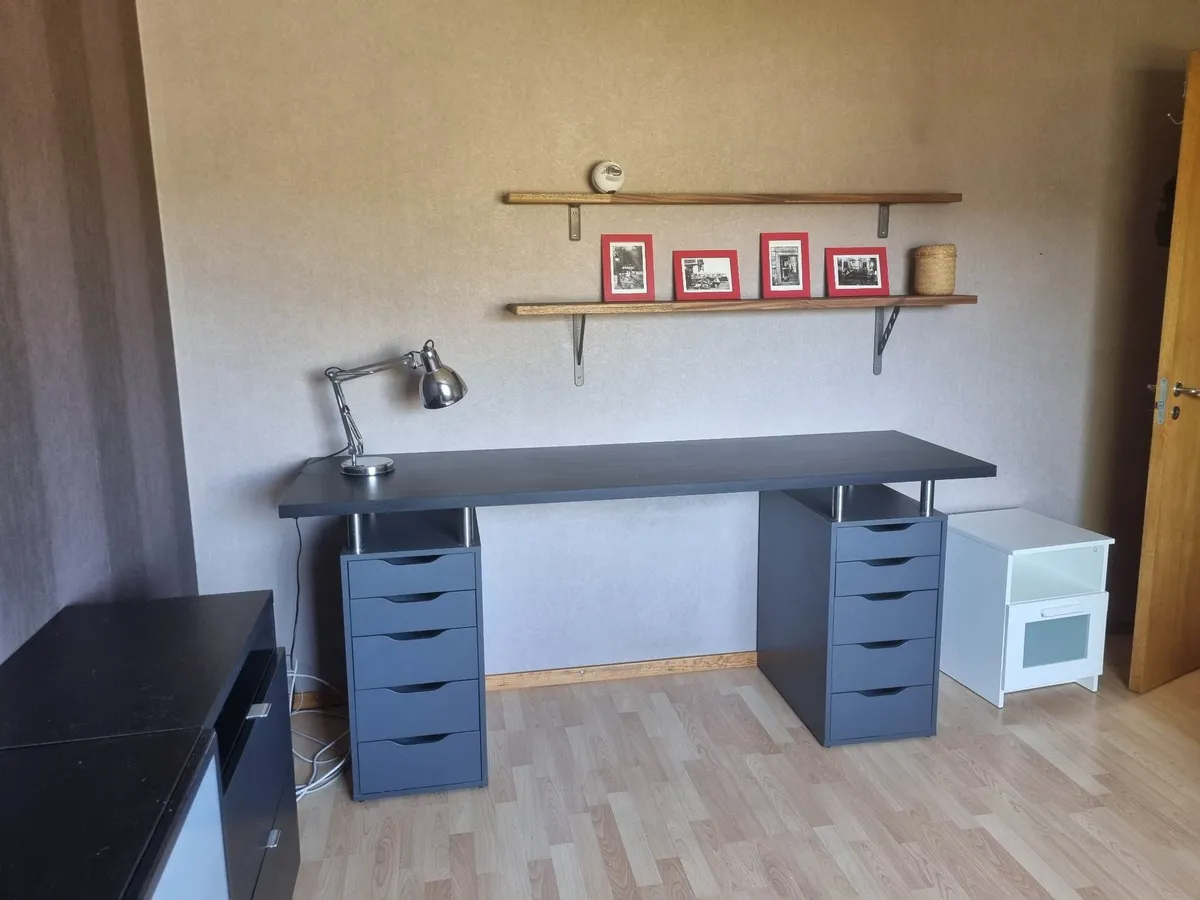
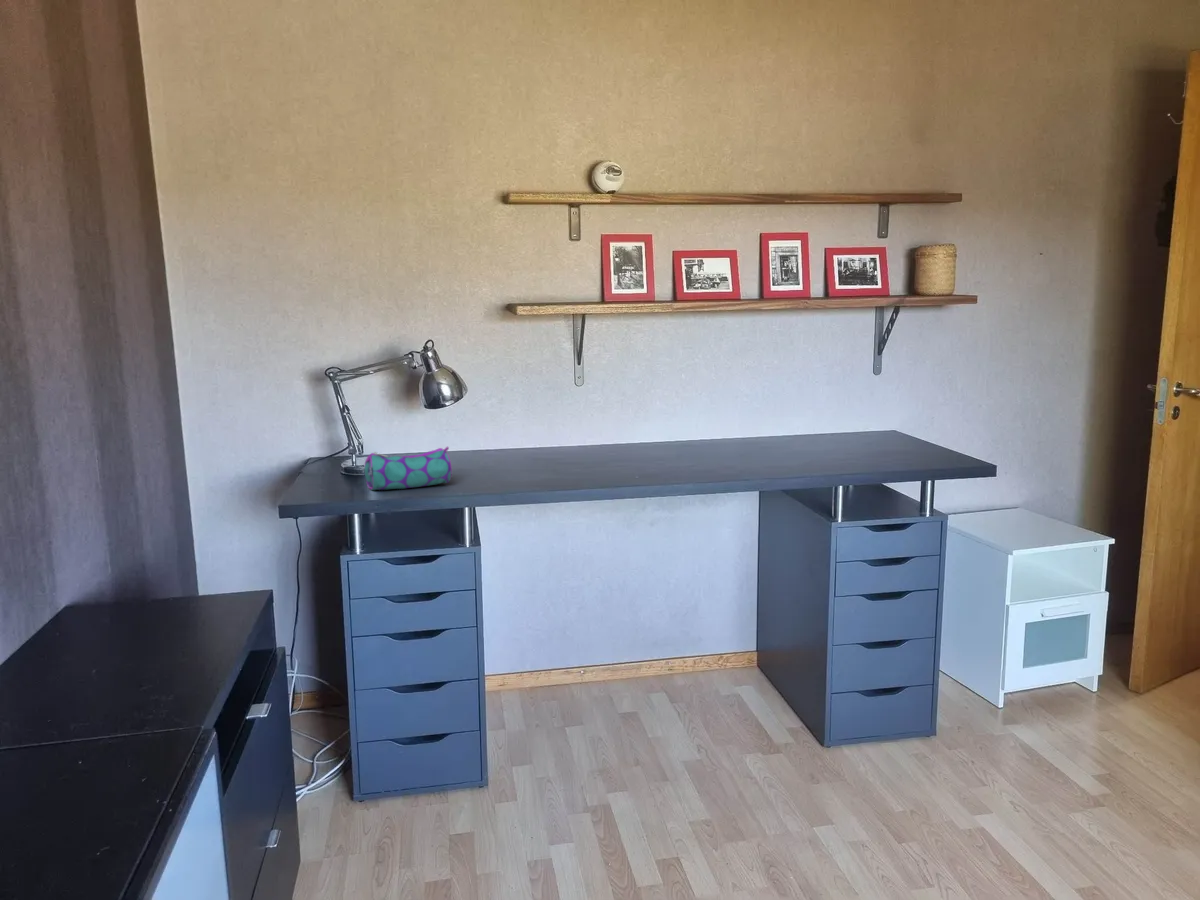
+ pencil case (408, 468)
